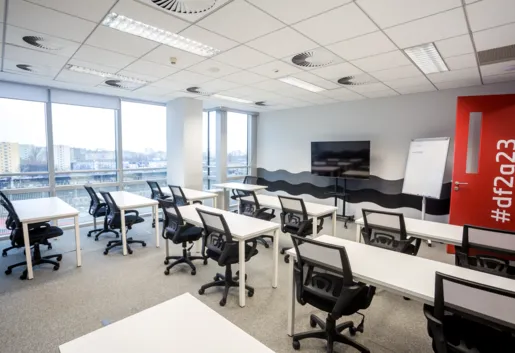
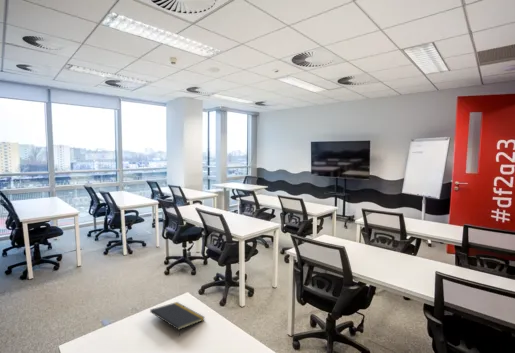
+ notepad (177, 314)
